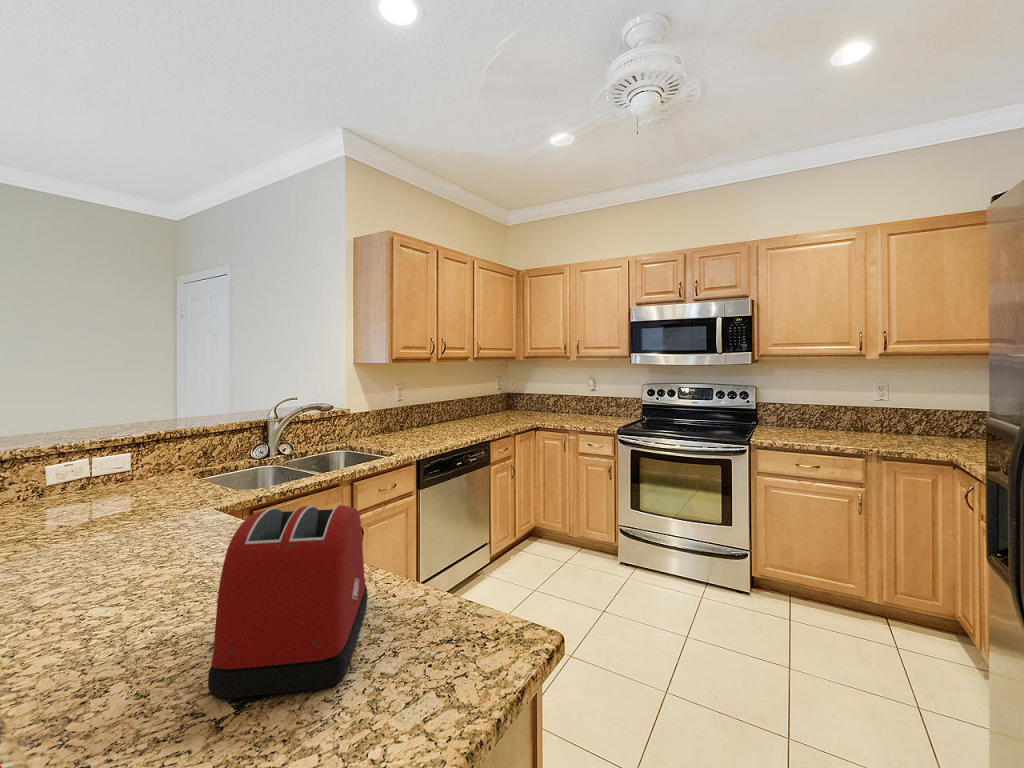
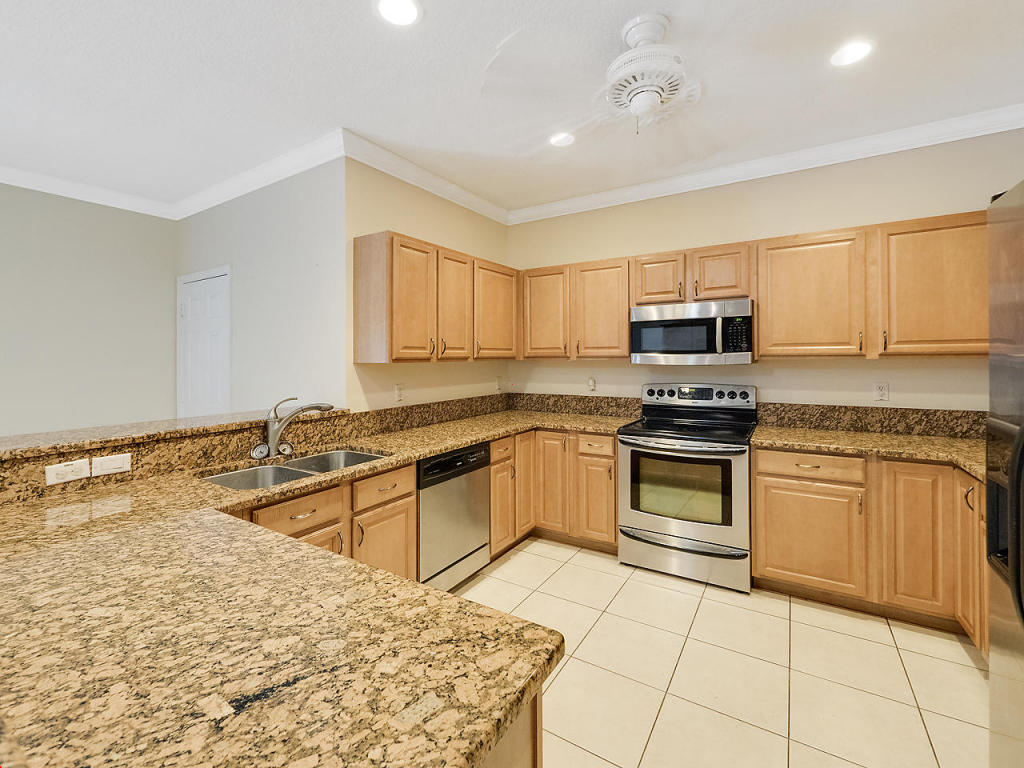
- toaster (301, 575)
